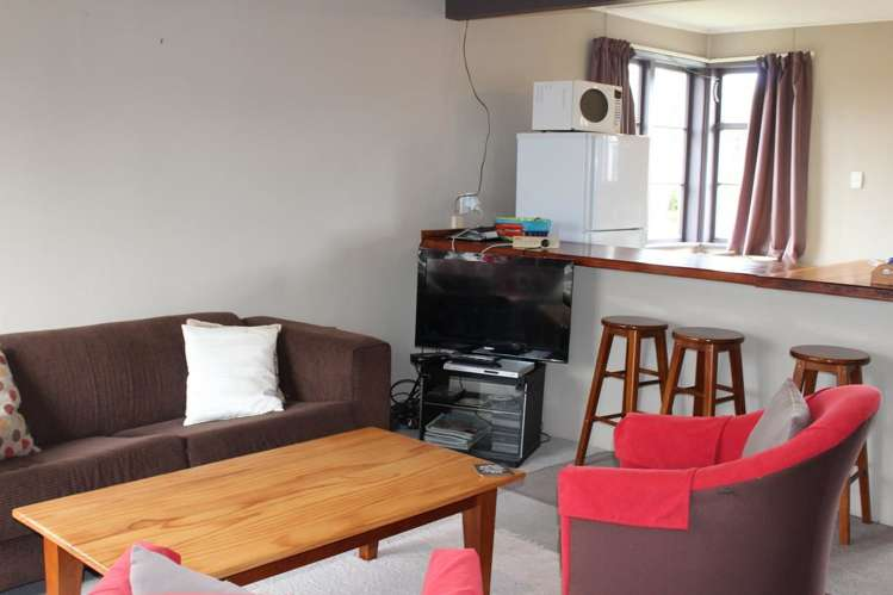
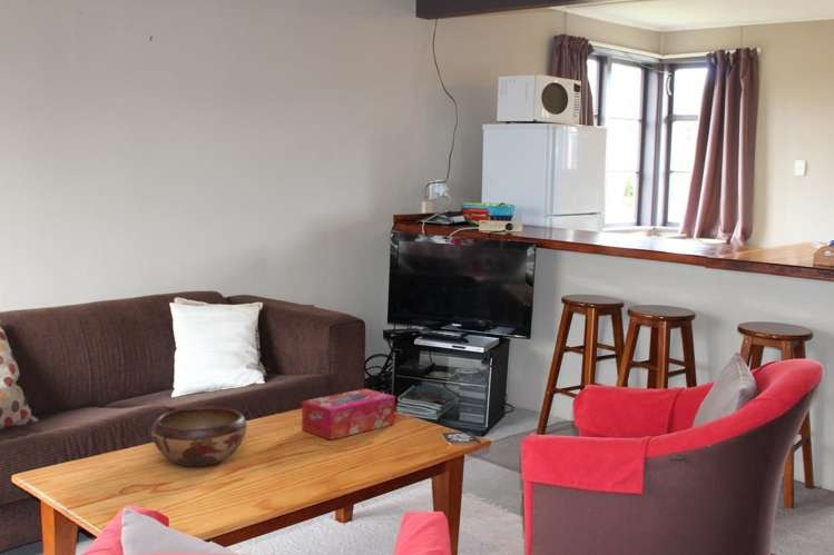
+ tissue box (349, 413)
+ decorative bowl (199, 438)
